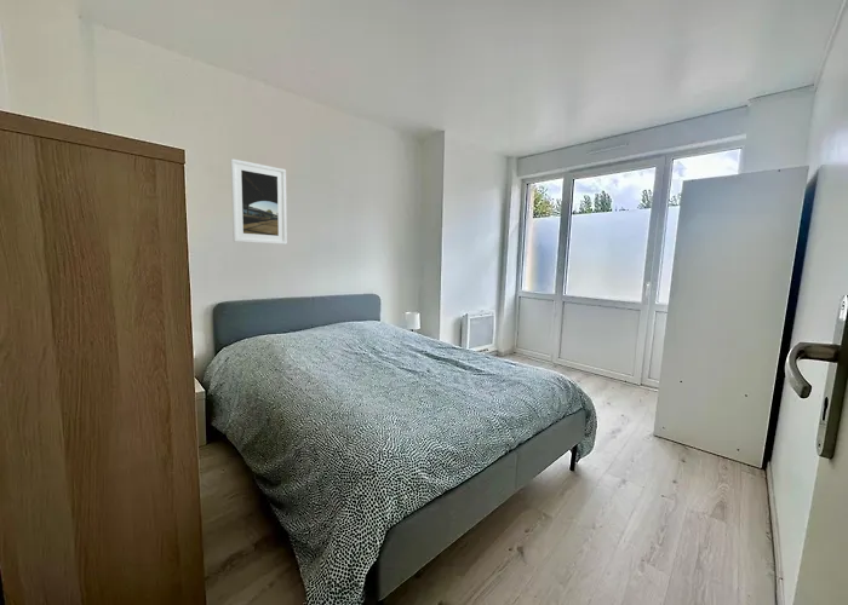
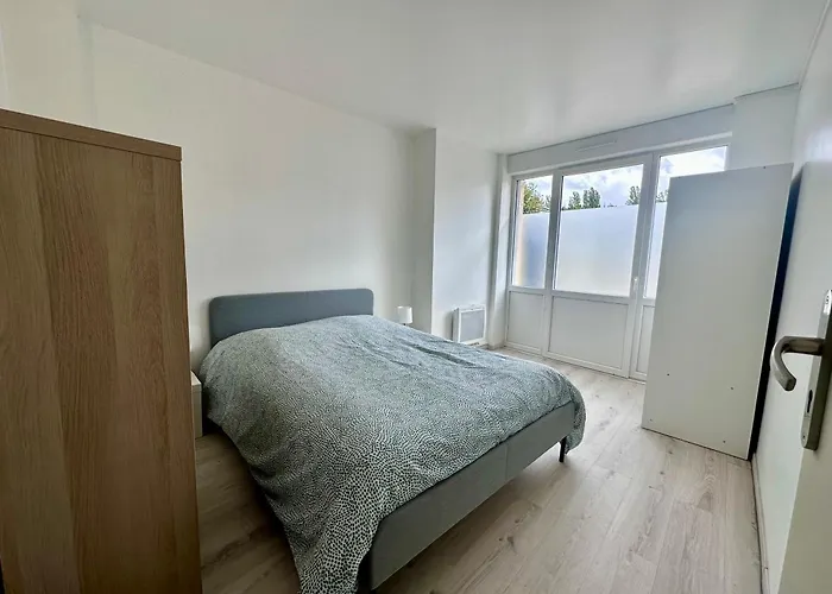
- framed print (260, 203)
